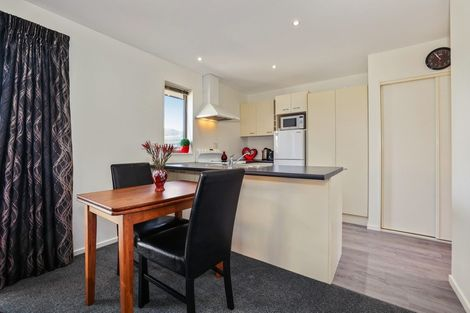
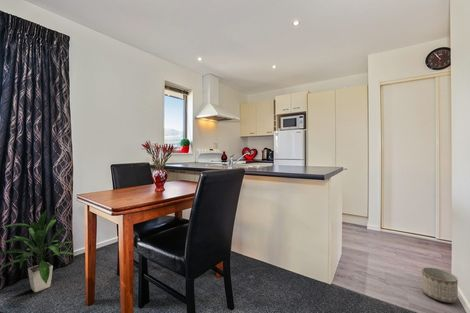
+ indoor plant (39, 250)
+ planter (438, 285)
